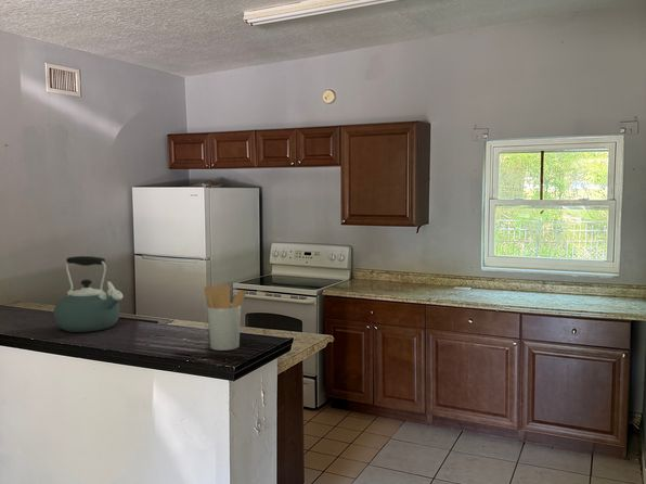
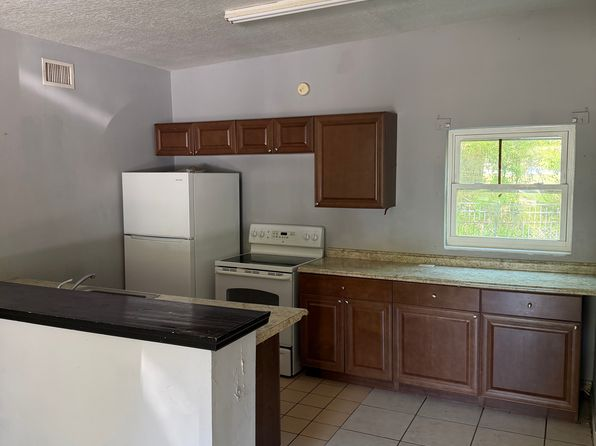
- utensil holder (221, 315)
- kettle (91, 292)
